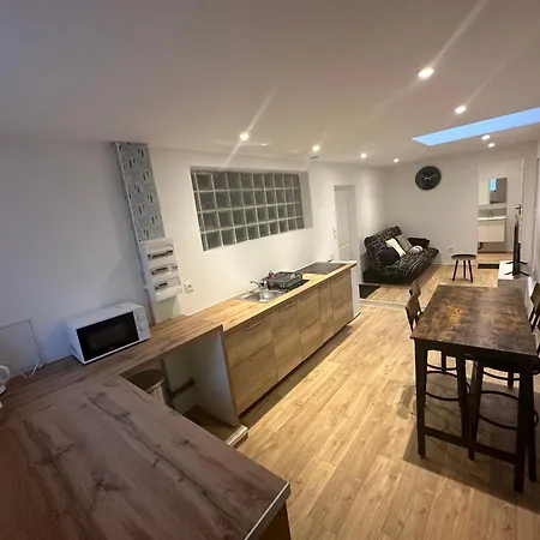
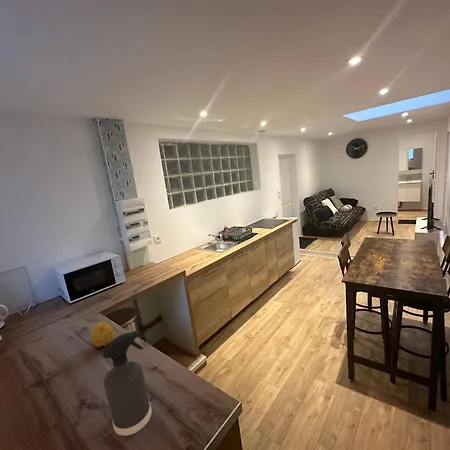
+ fruit (100, 333)
+ spray bottle (127, 378)
